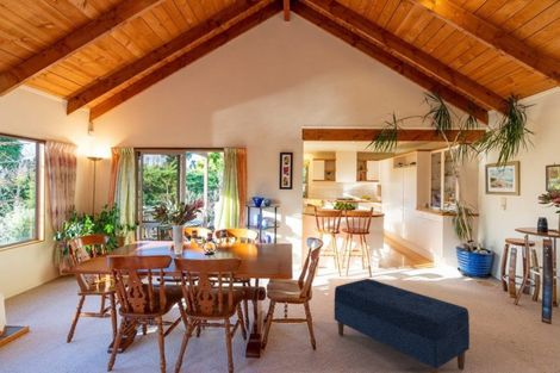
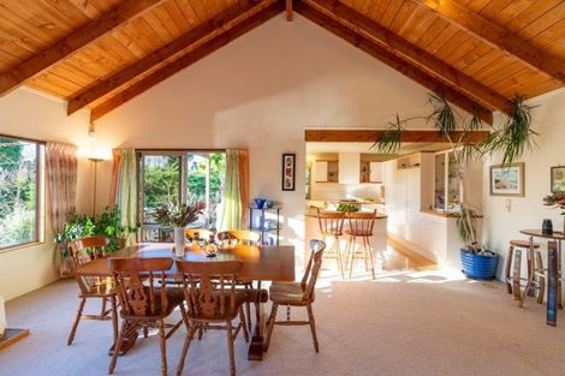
- bench (394, 323)
